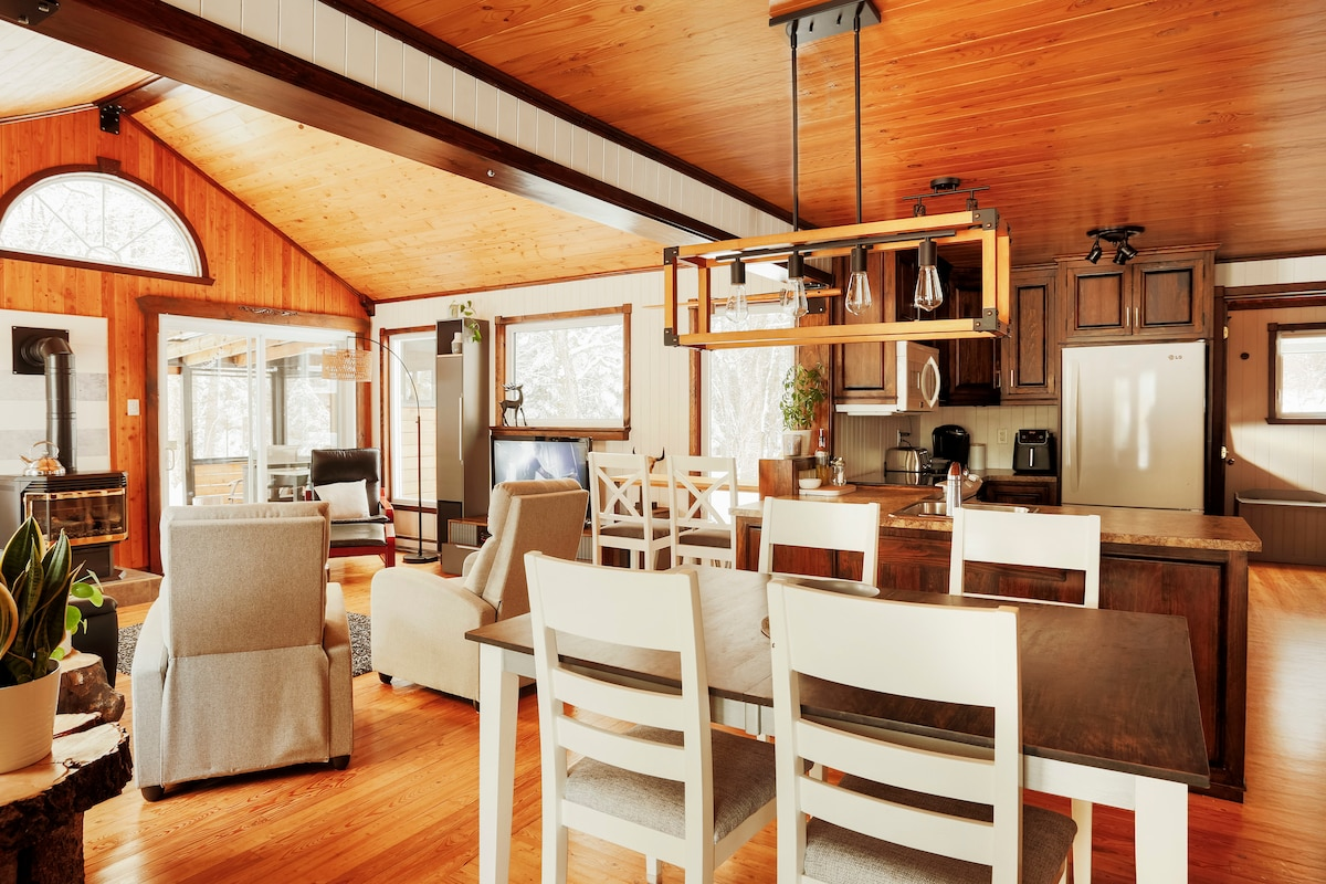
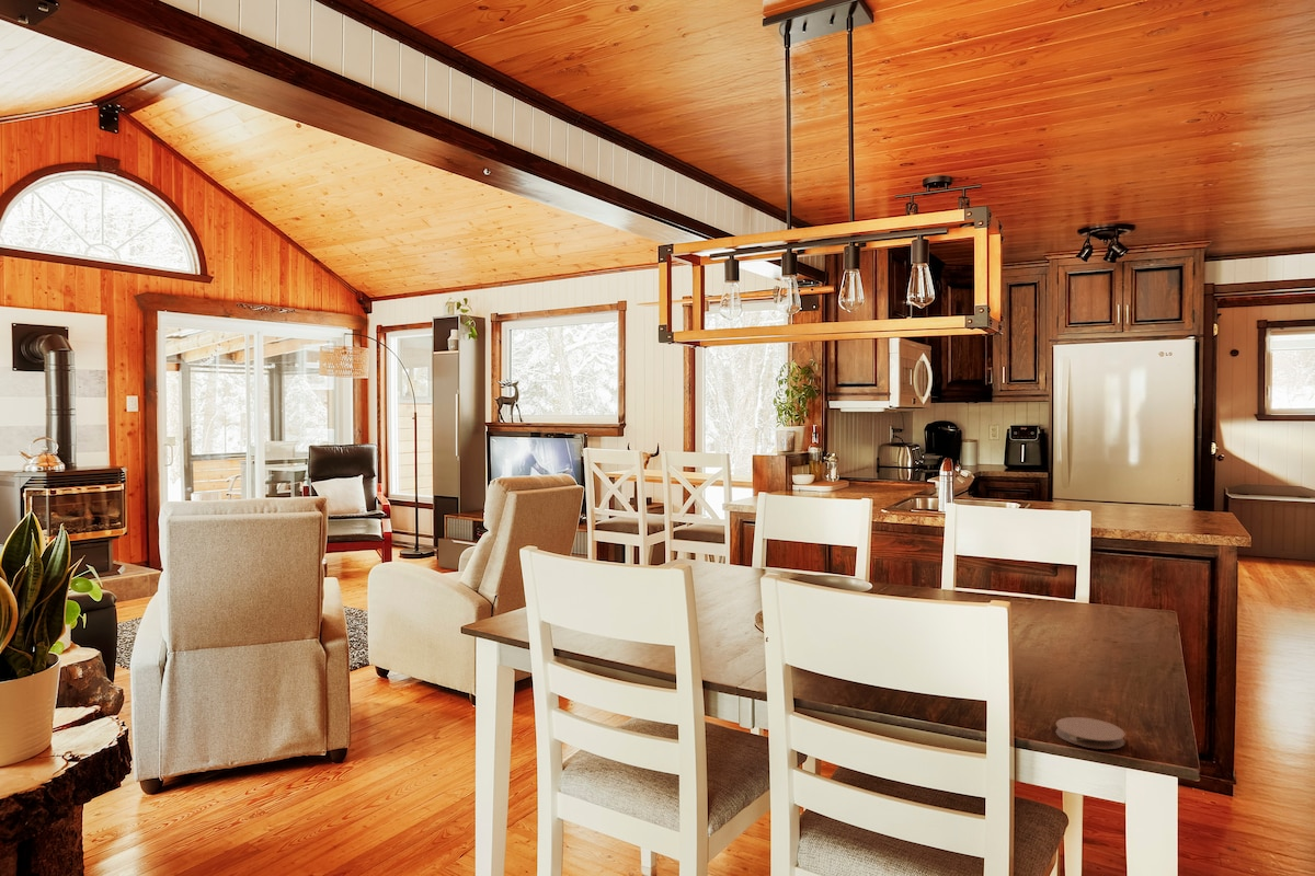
+ coaster (1089, 731)
